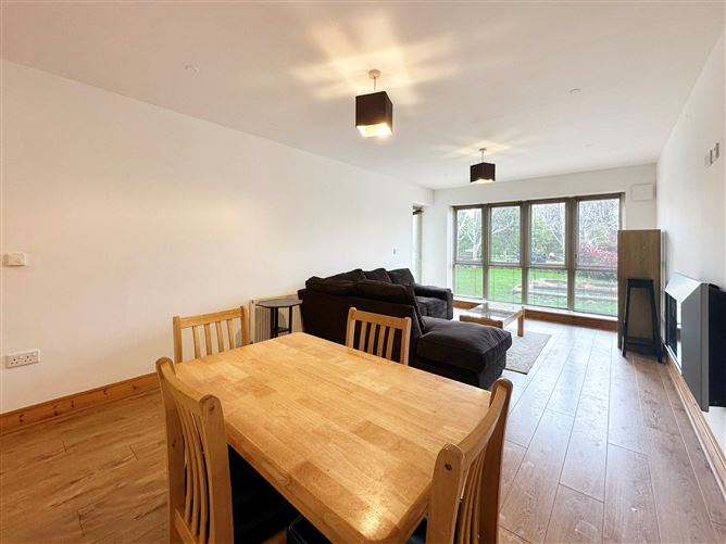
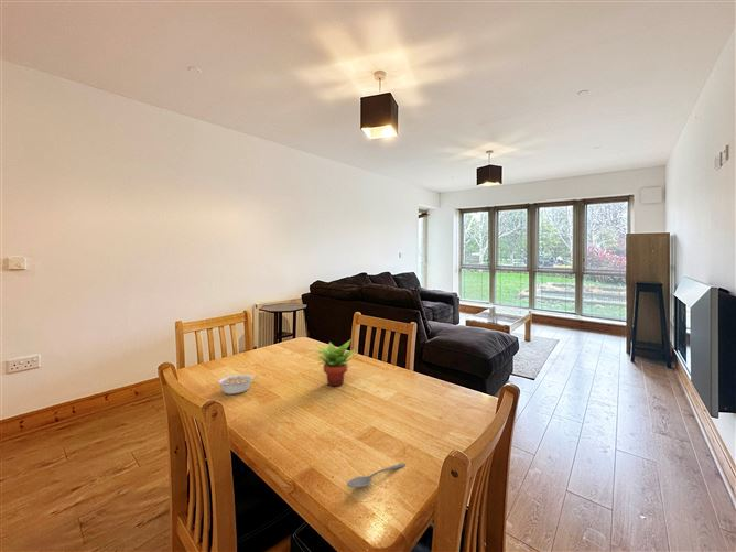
+ legume (237, 382)
+ spoon (379, 472)
+ succulent plant (335, 361)
